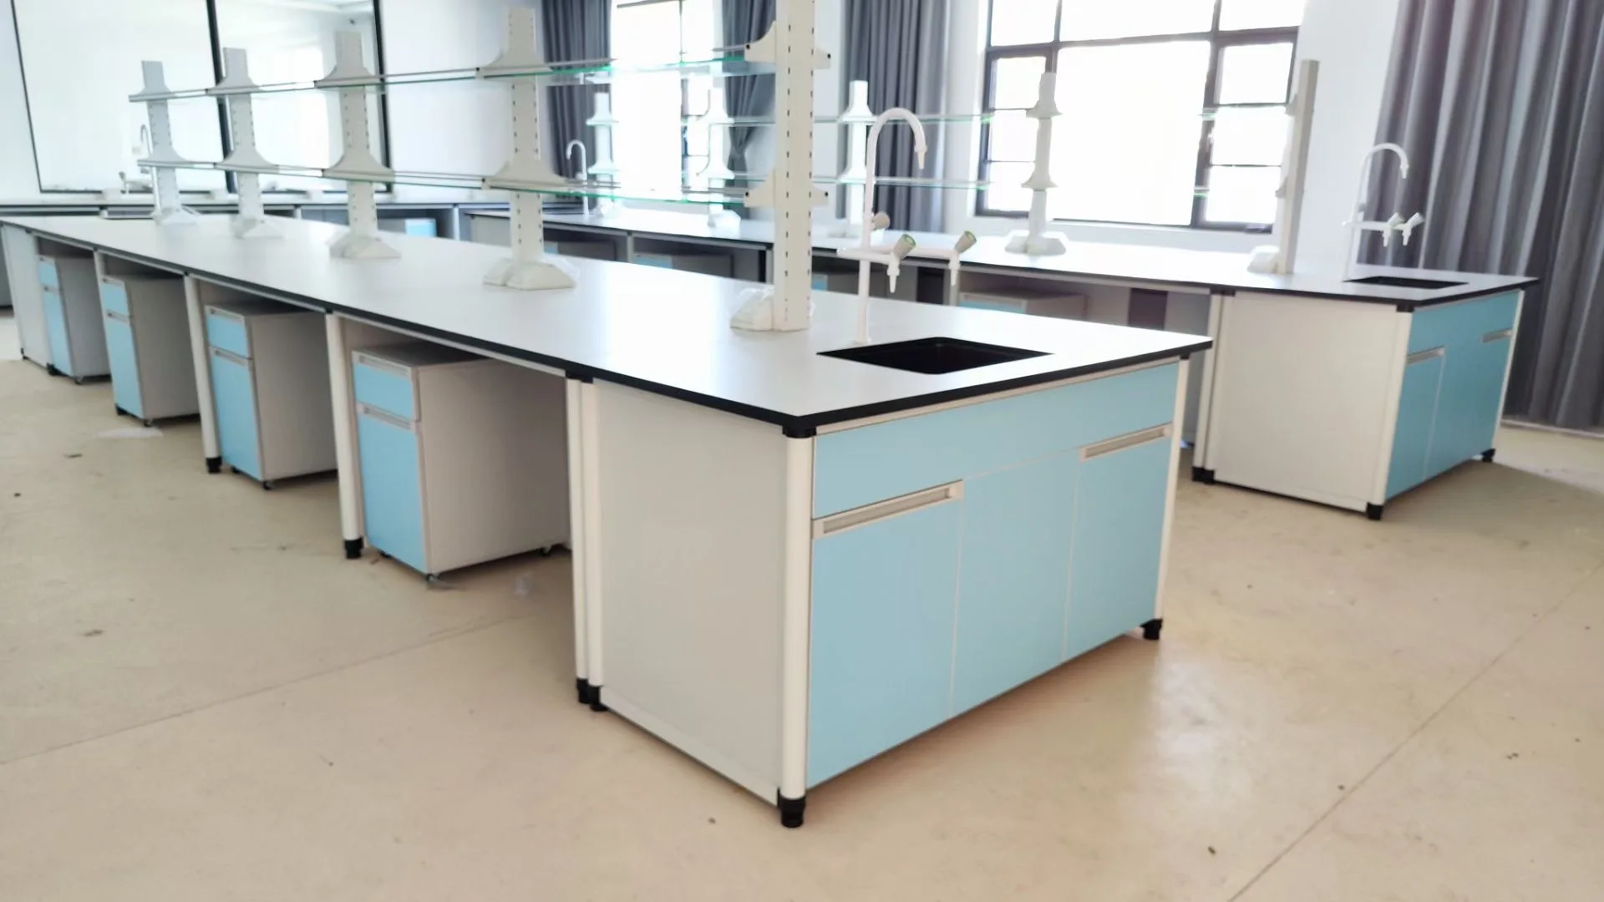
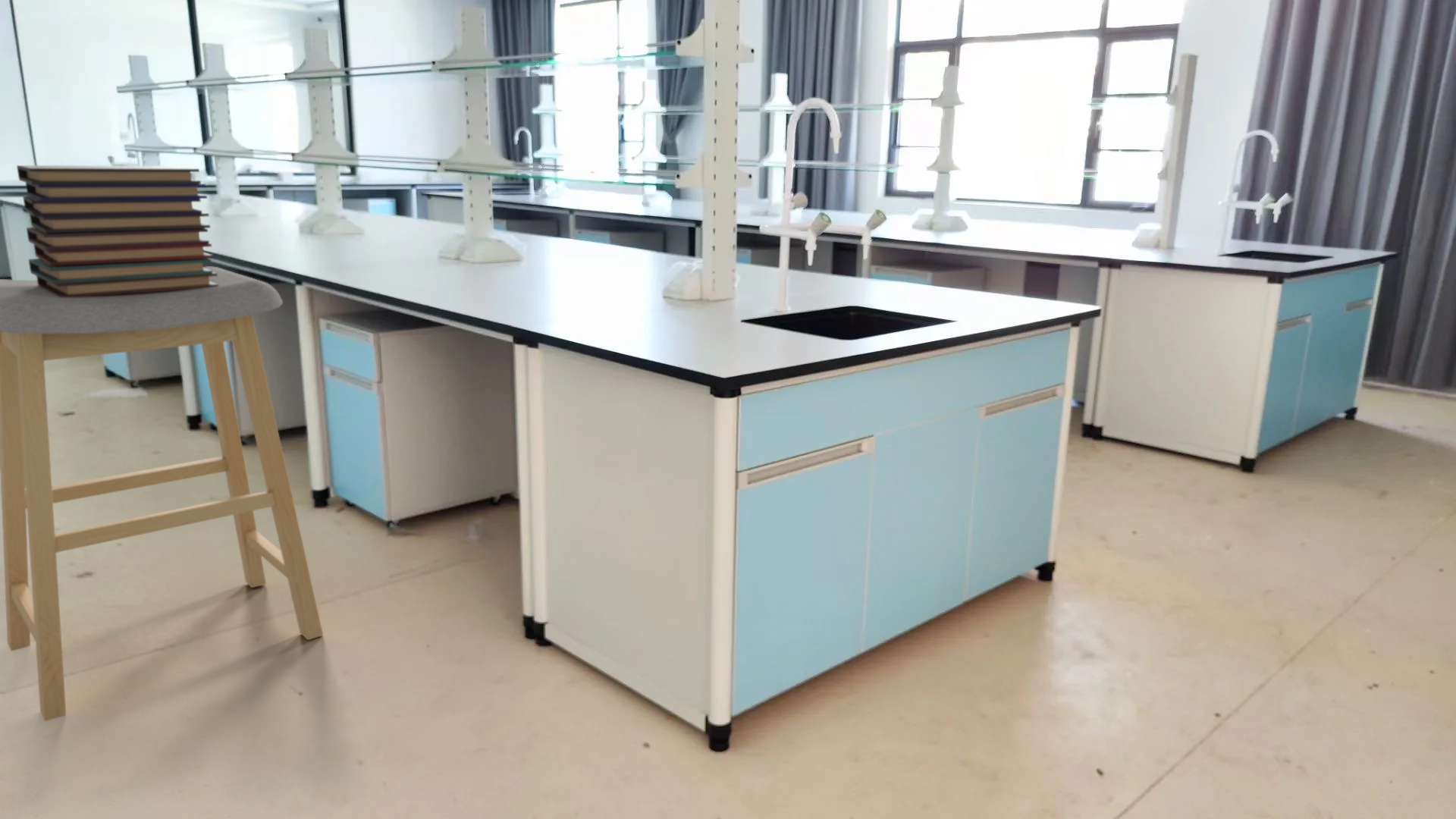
+ book stack (118, 222)
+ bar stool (146, 469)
